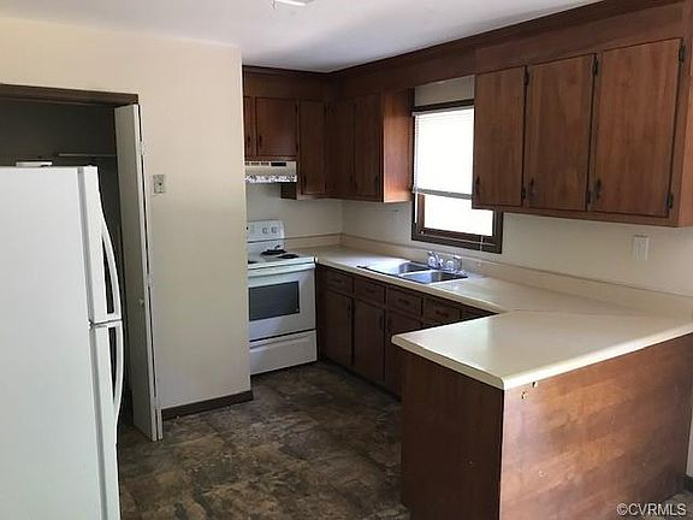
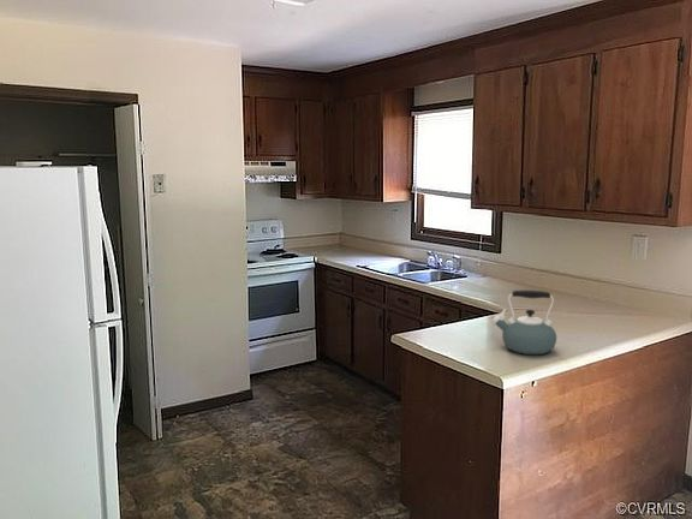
+ kettle (524, 320)
